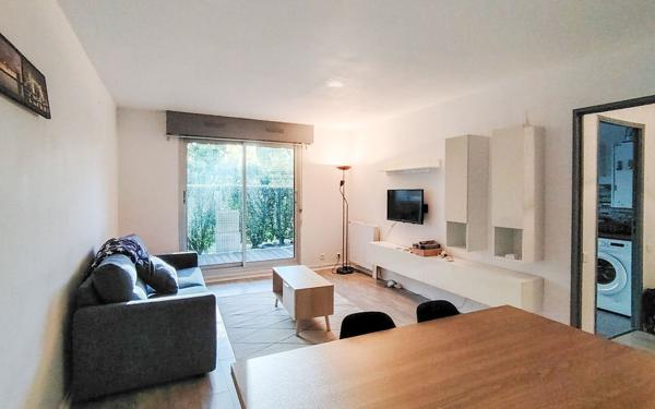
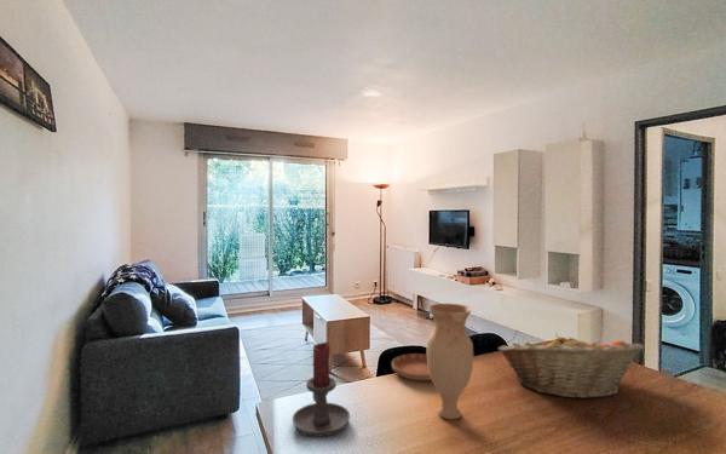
+ candle holder (319, 379)
+ fruit basket (566, 357)
+ vase (449, 361)
+ saucer (419, 367)
